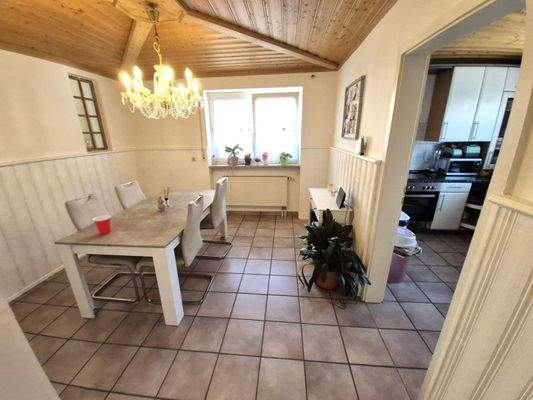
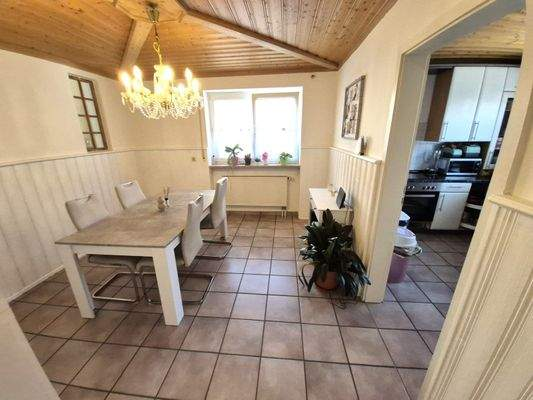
- cup (103, 225)
